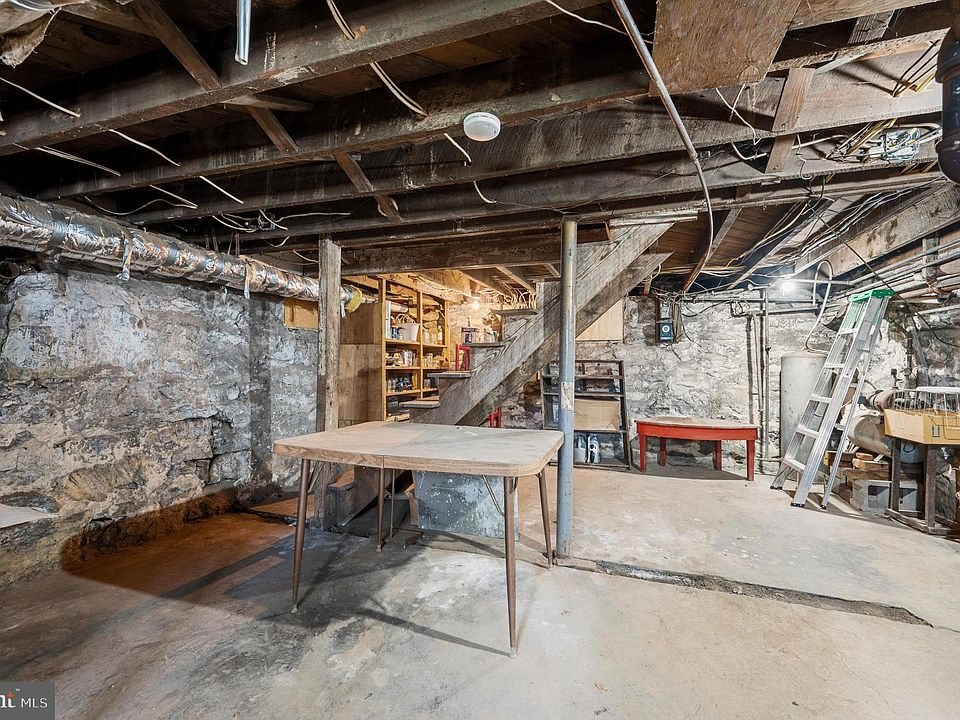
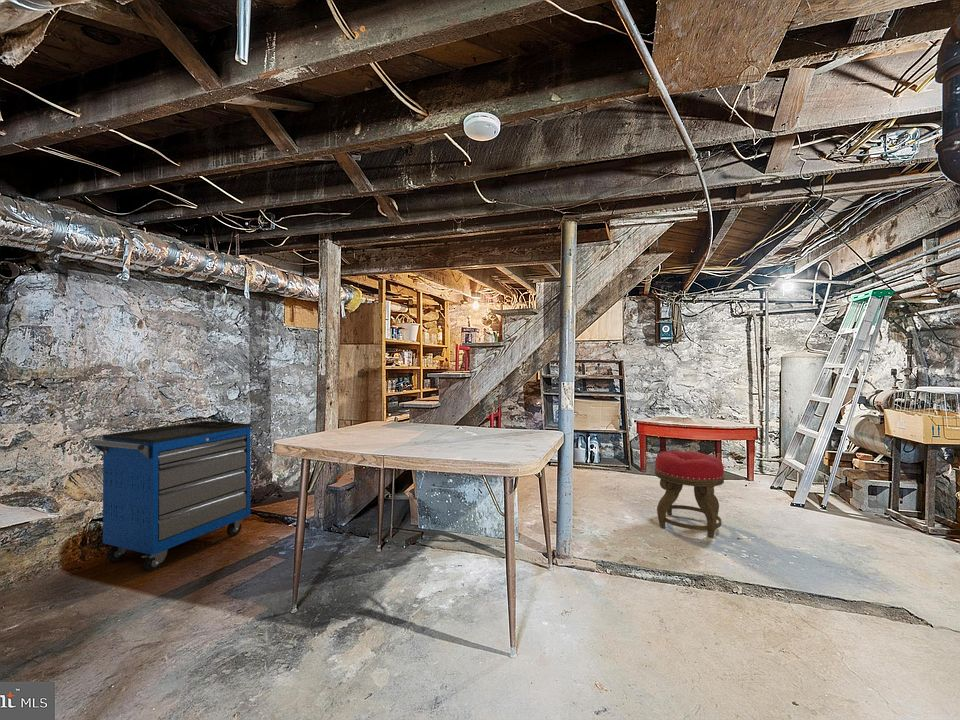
+ stool (688, 485)
+ storage cabinet (177, 488)
